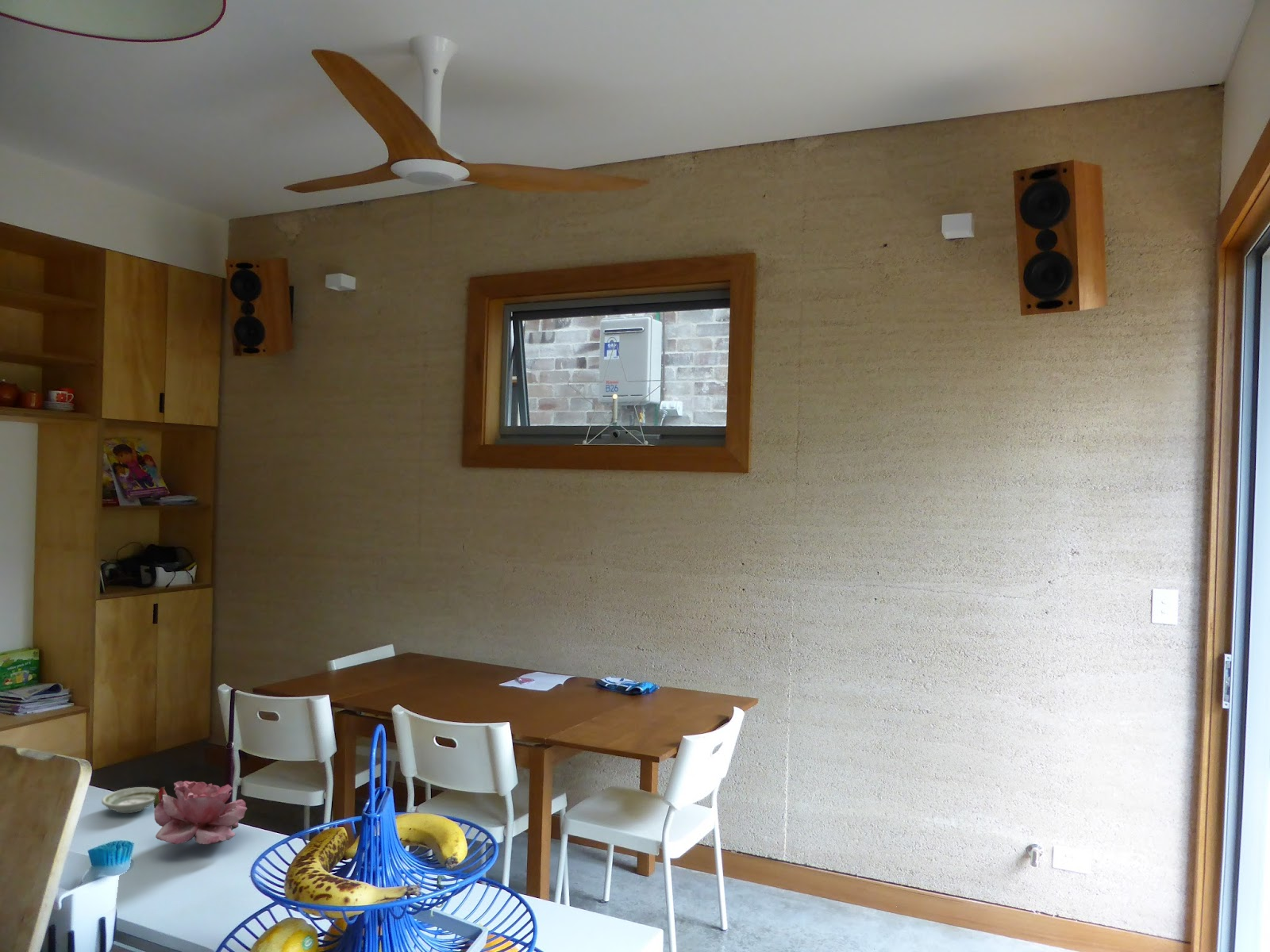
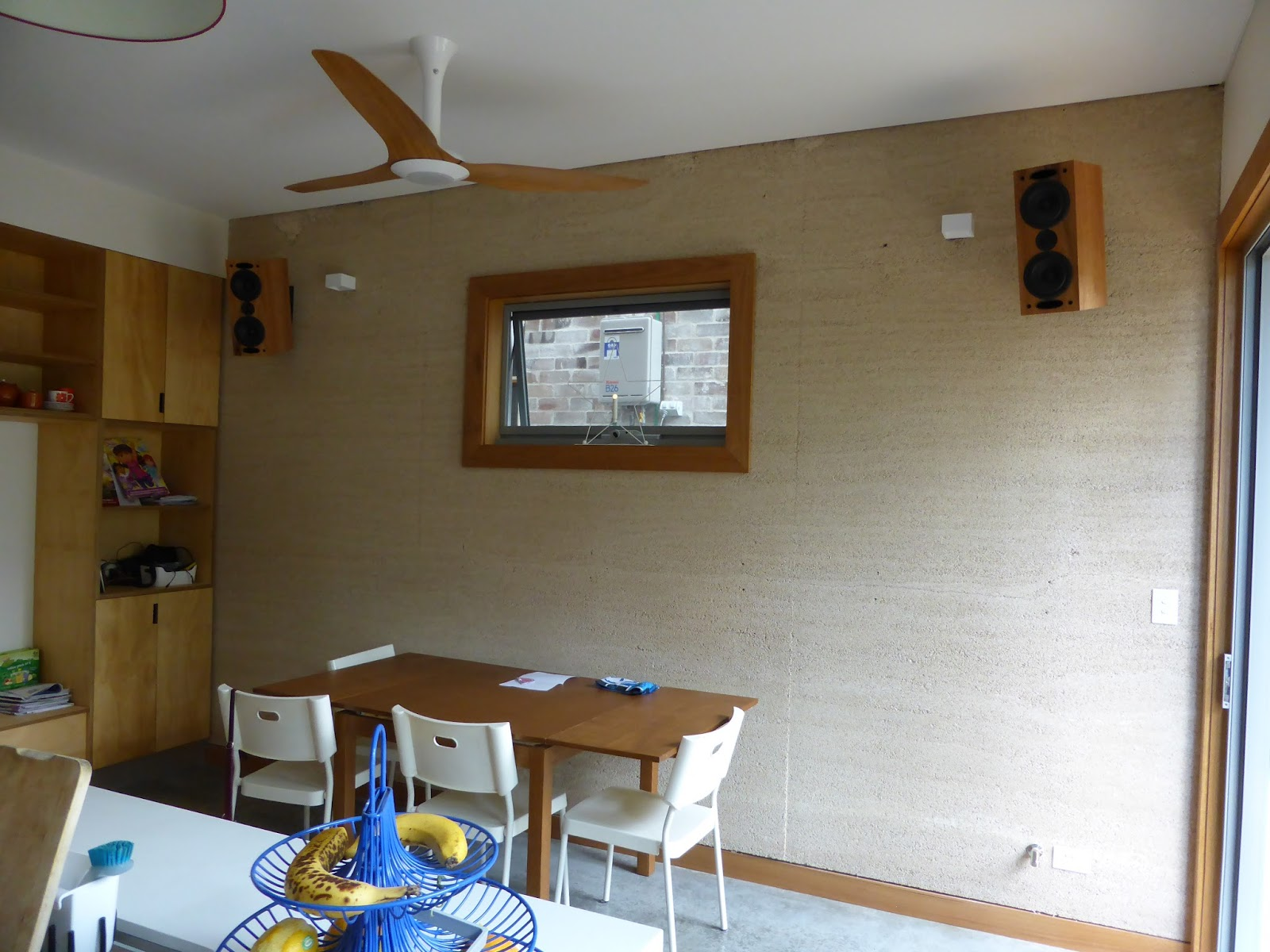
- saucer (131, 802)
- flower (200, 812)
